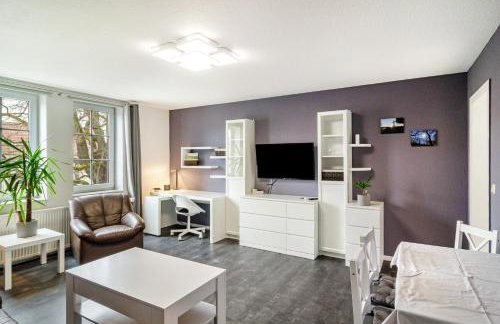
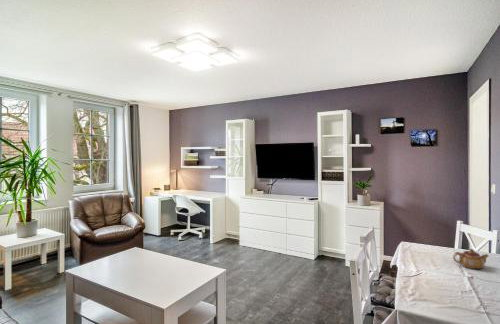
+ teapot (470, 257)
